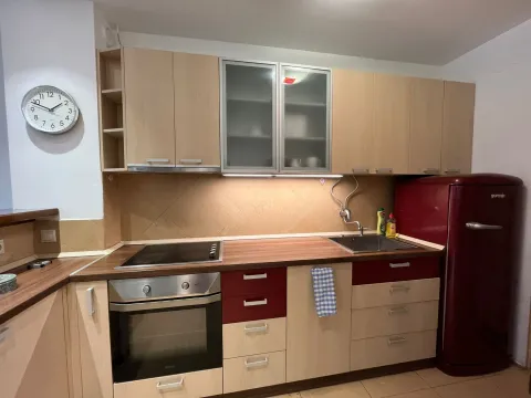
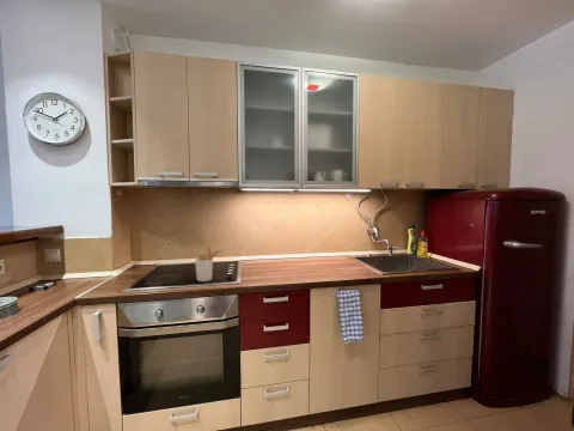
+ utensil holder (208, 263)
